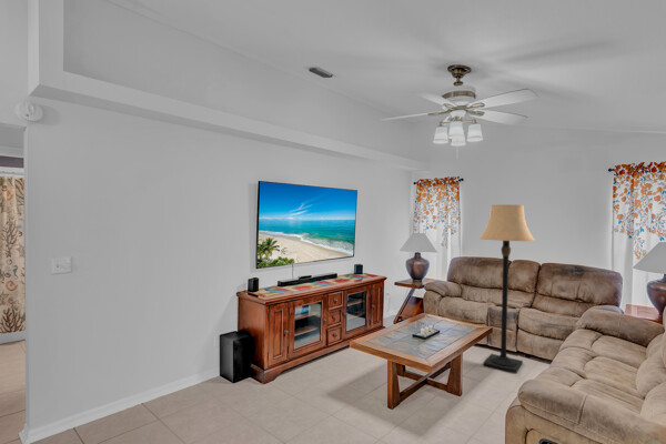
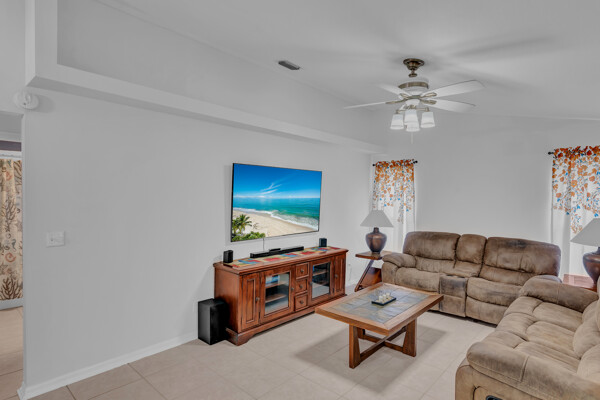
- lamp (505, 284)
